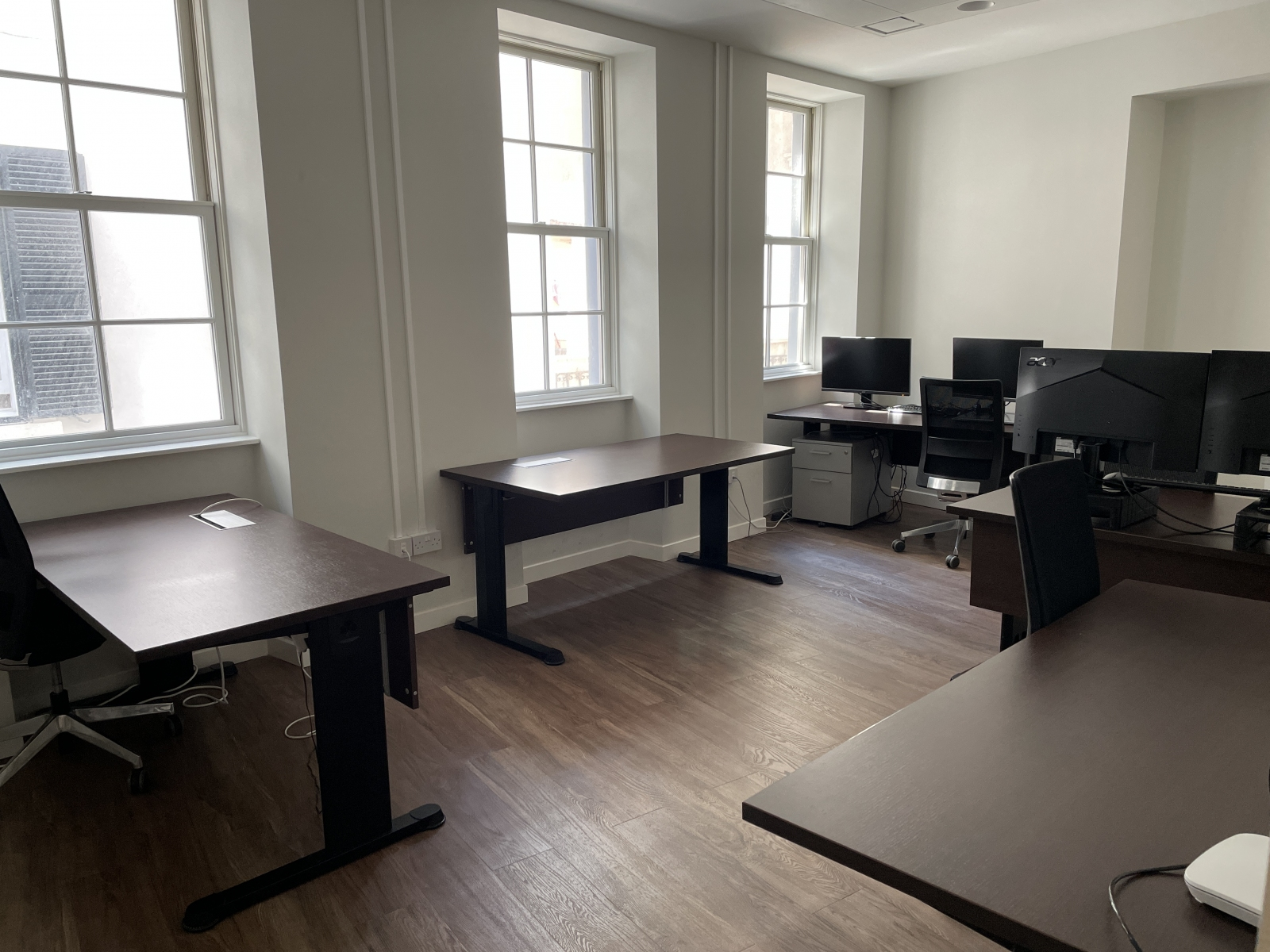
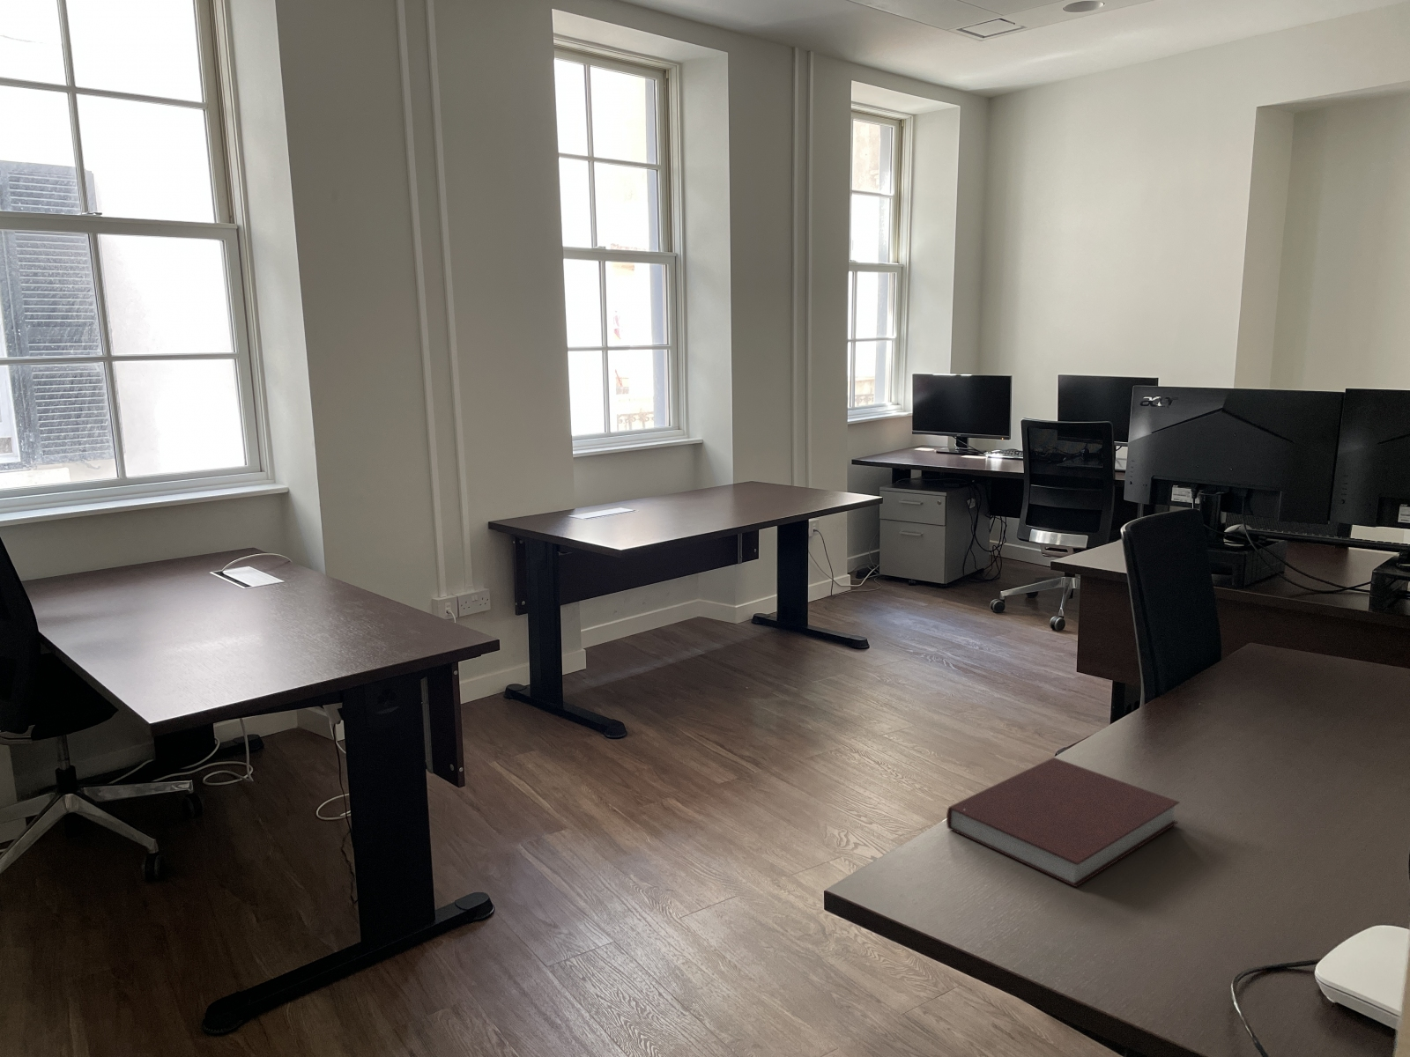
+ notebook (1062, 815)
